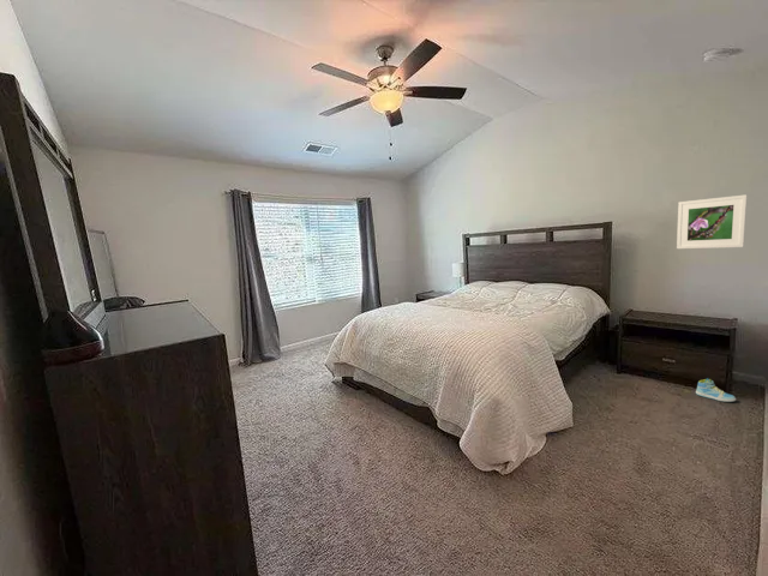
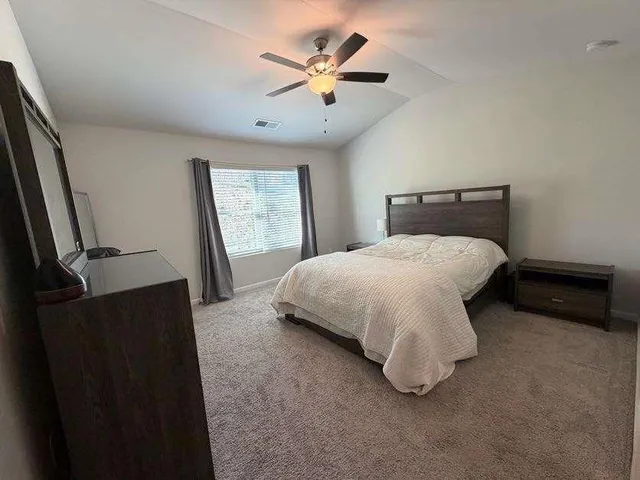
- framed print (709, 223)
- sneaker (715, 389)
